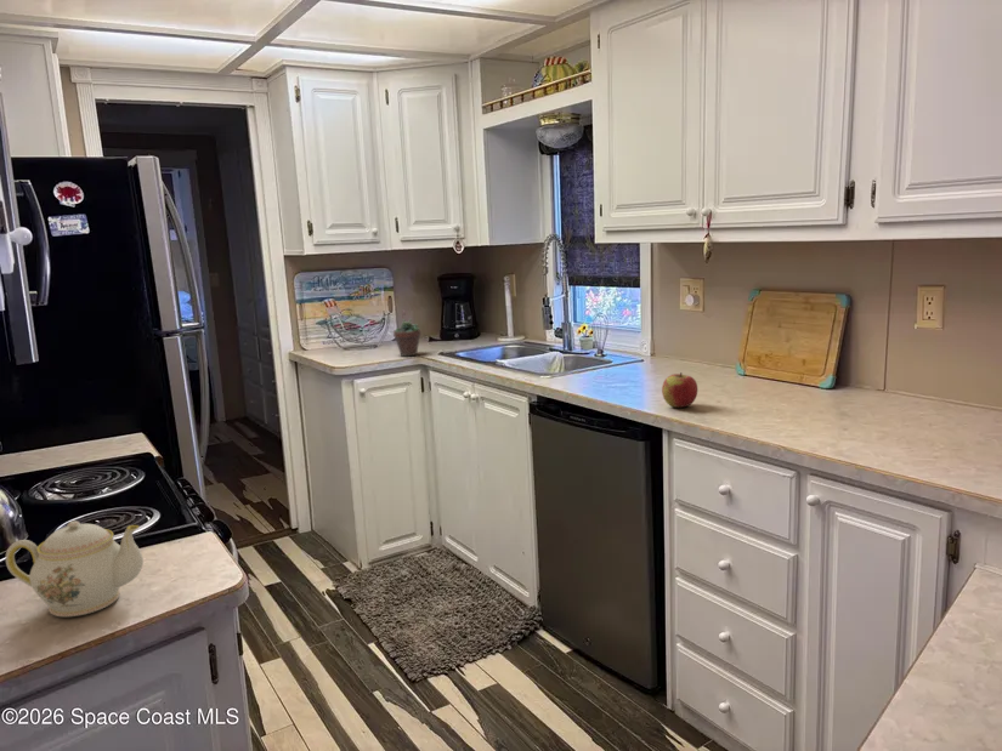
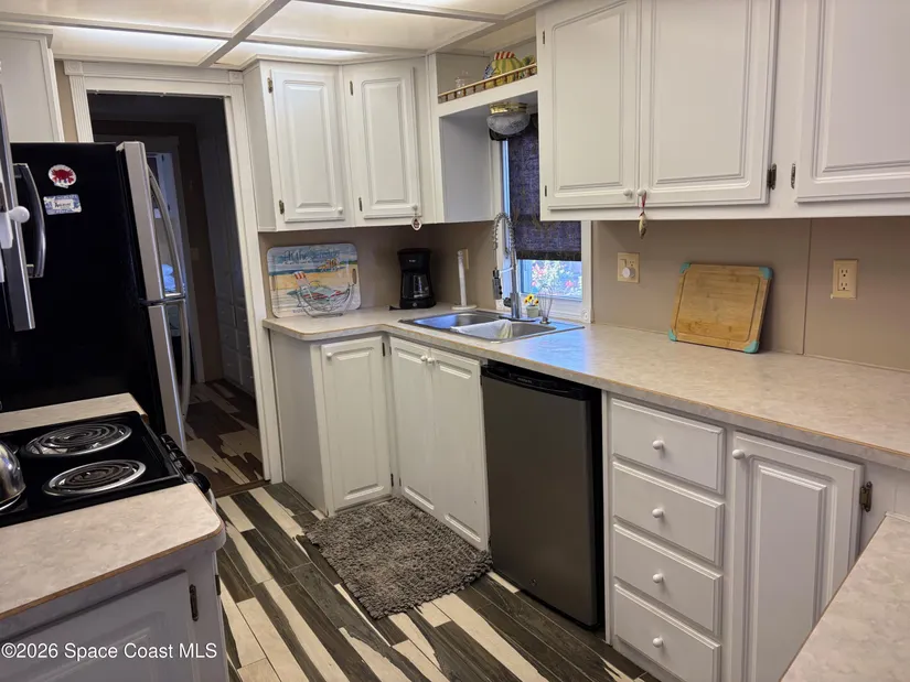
- apple (679, 388)
- teapot (75, 562)
- succulent plant (407, 332)
